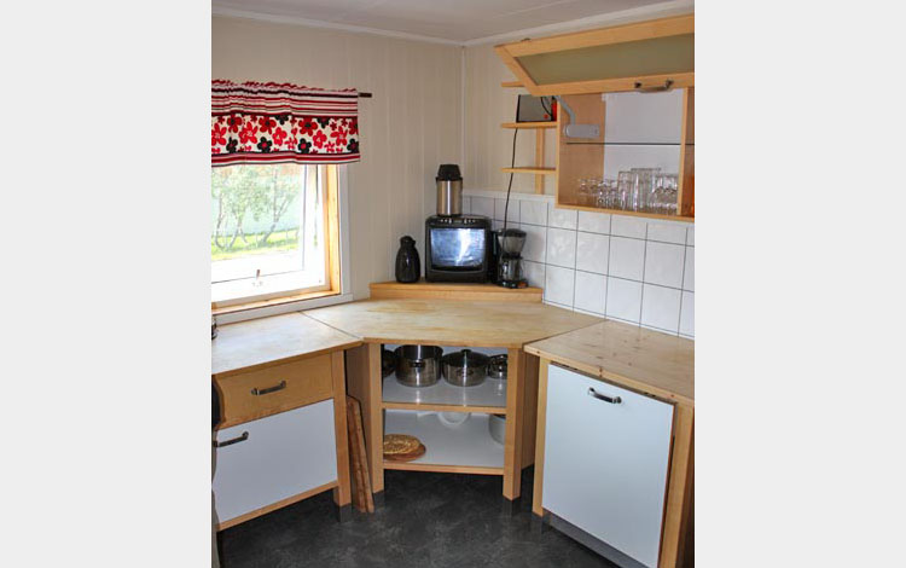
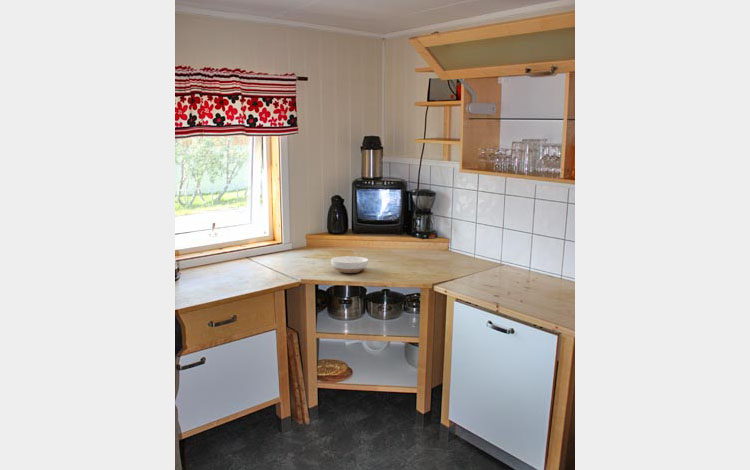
+ bowl (349, 265)
